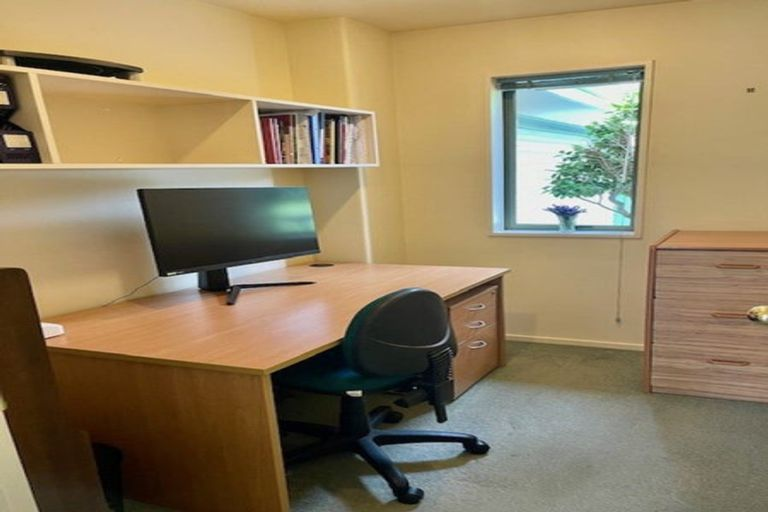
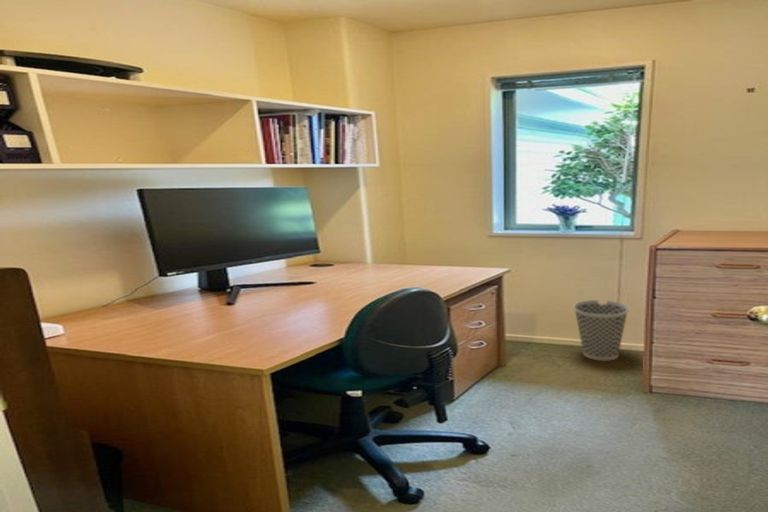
+ wastebasket (600, 330)
